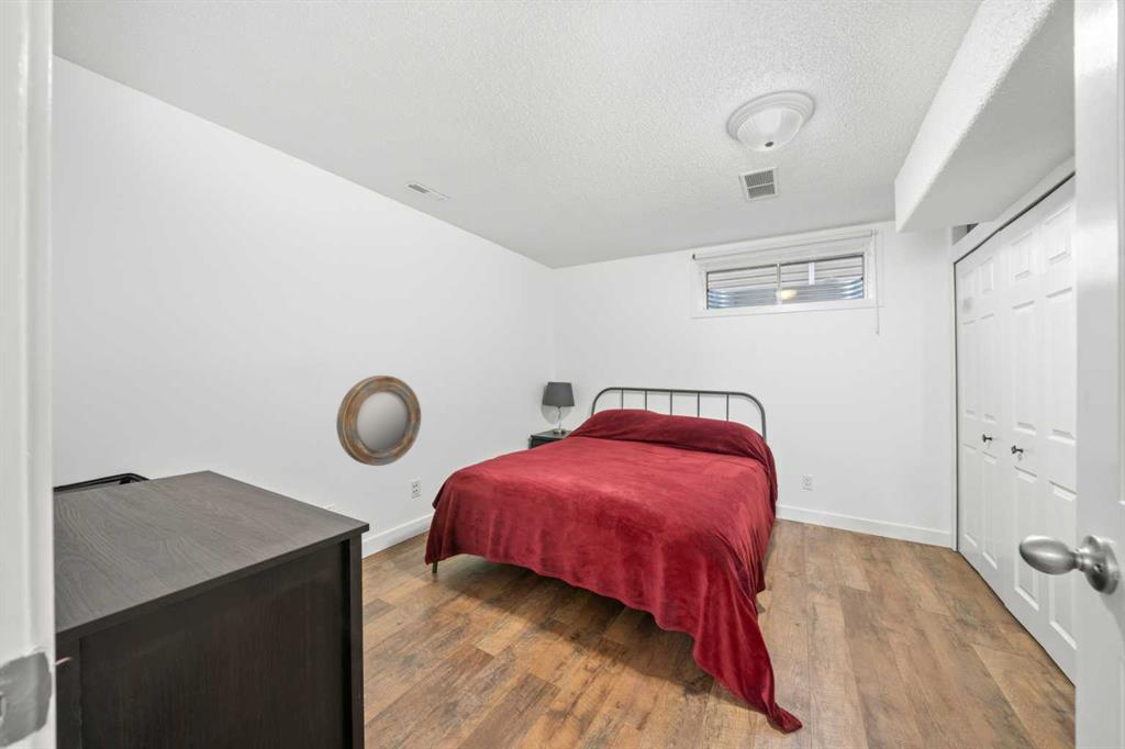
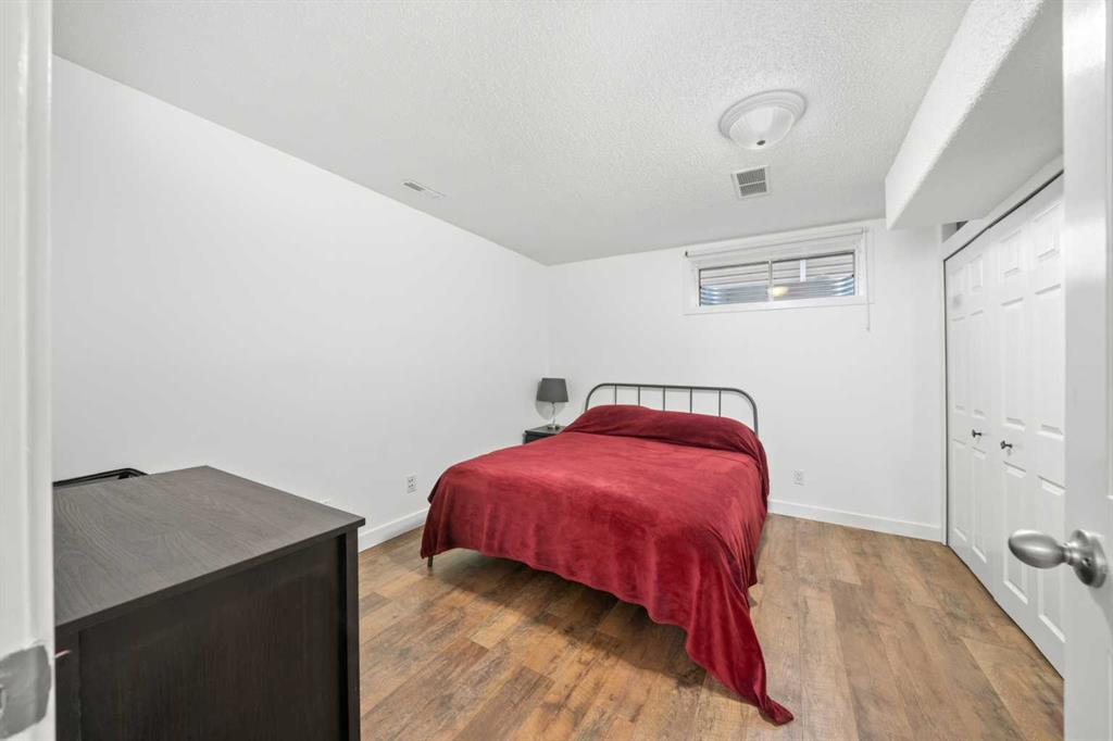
- home mirror (382, 420)
